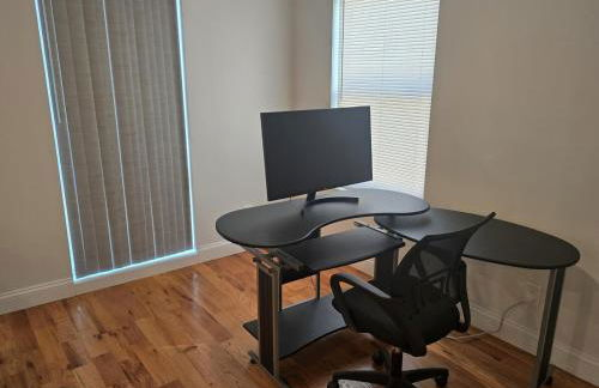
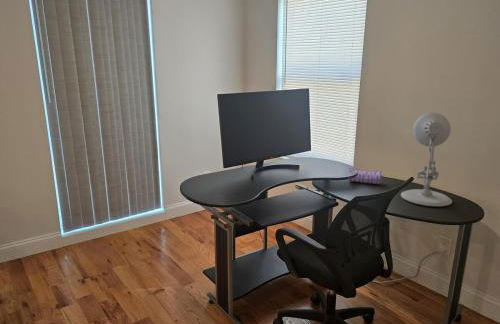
+ pencil case (365, 175)
+ desk lamp (430, 157)
